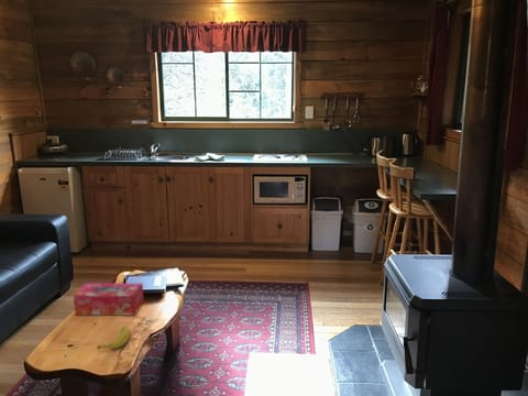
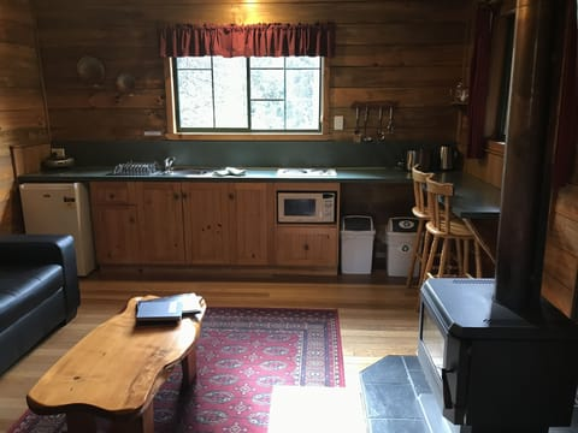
- banana (117, 338)
- tissue box (109, 298)
